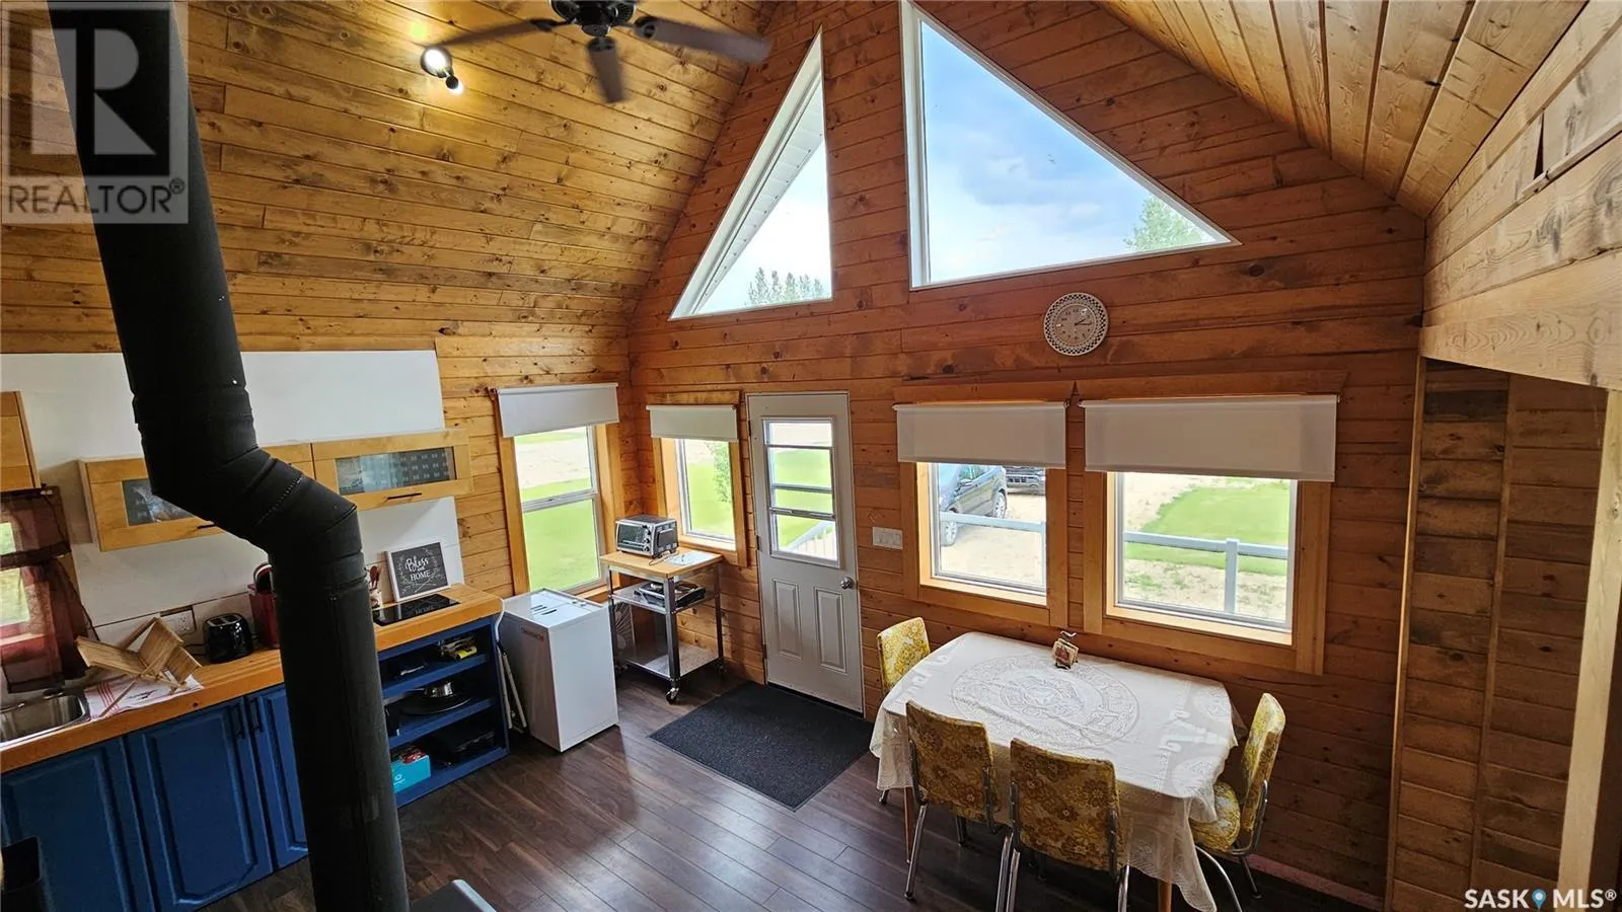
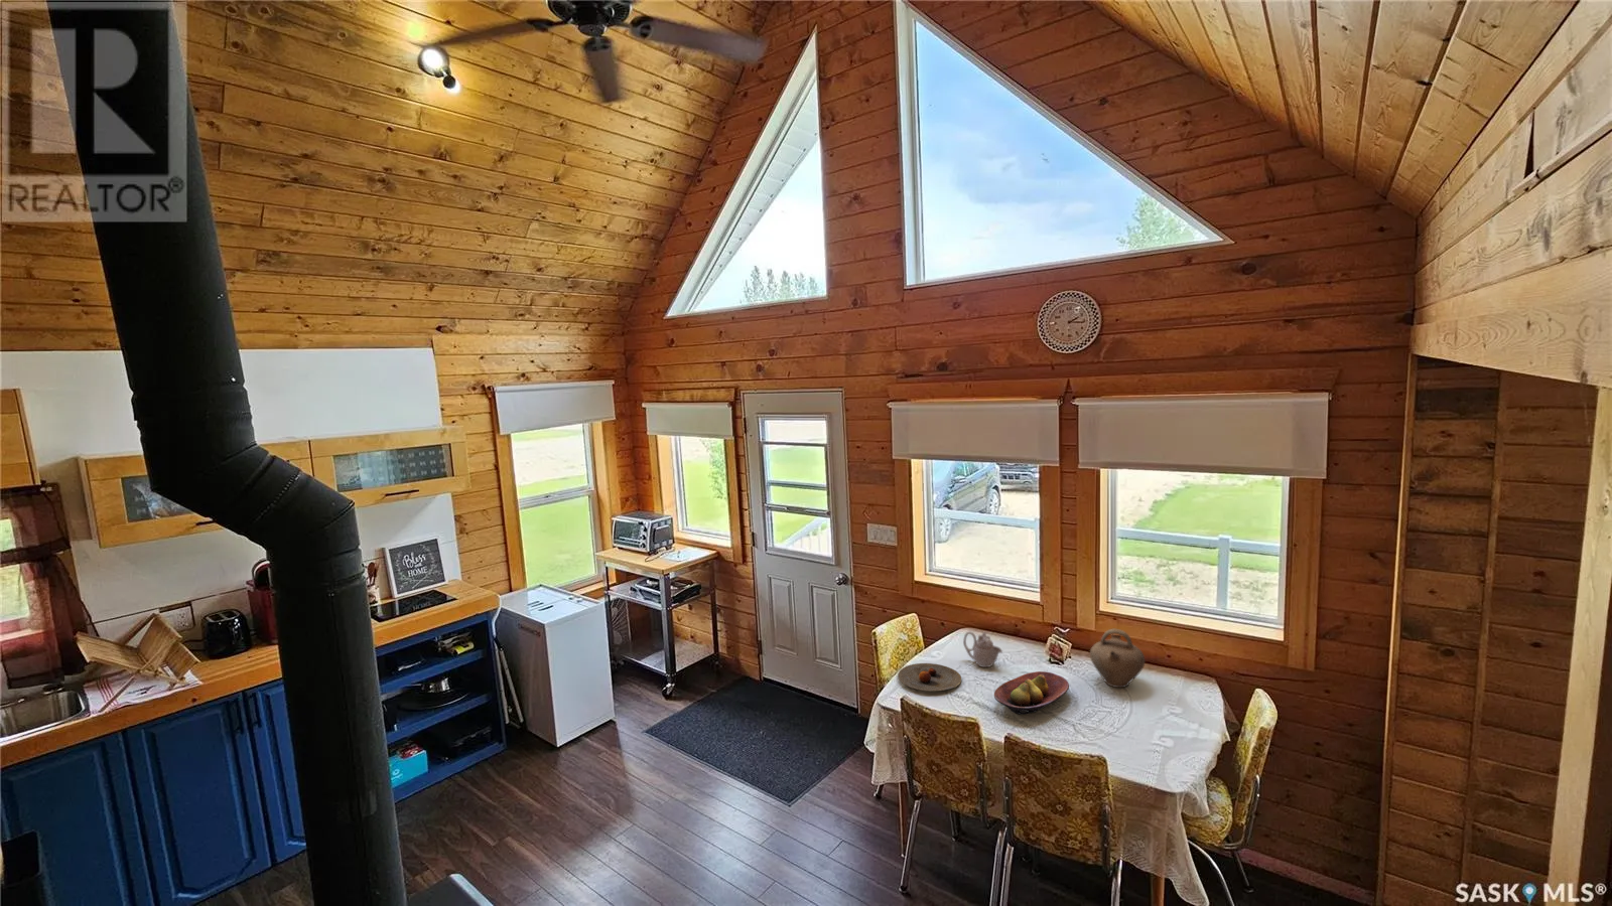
+ plate (929, 674)
+ teapot (982, 648)
+ jug (1116, 656)
+ fruit bowl (1032, 689)
